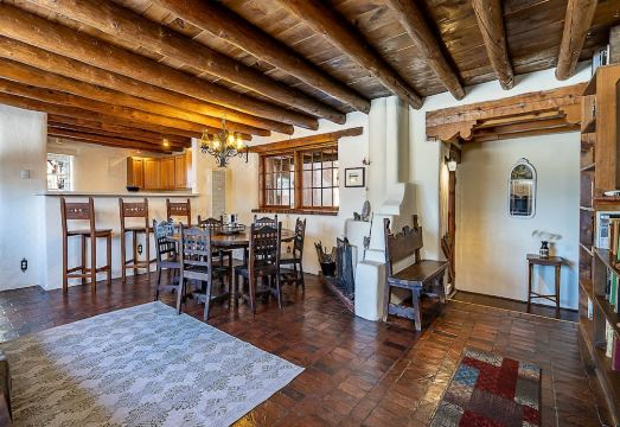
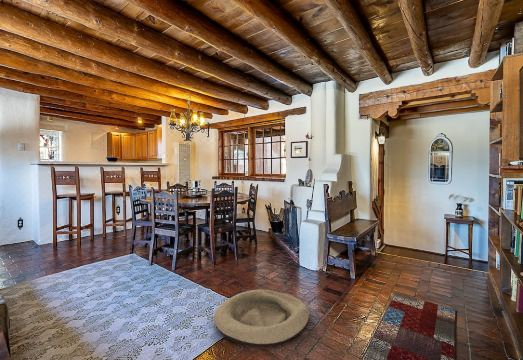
+ dog bed (262, 312)
